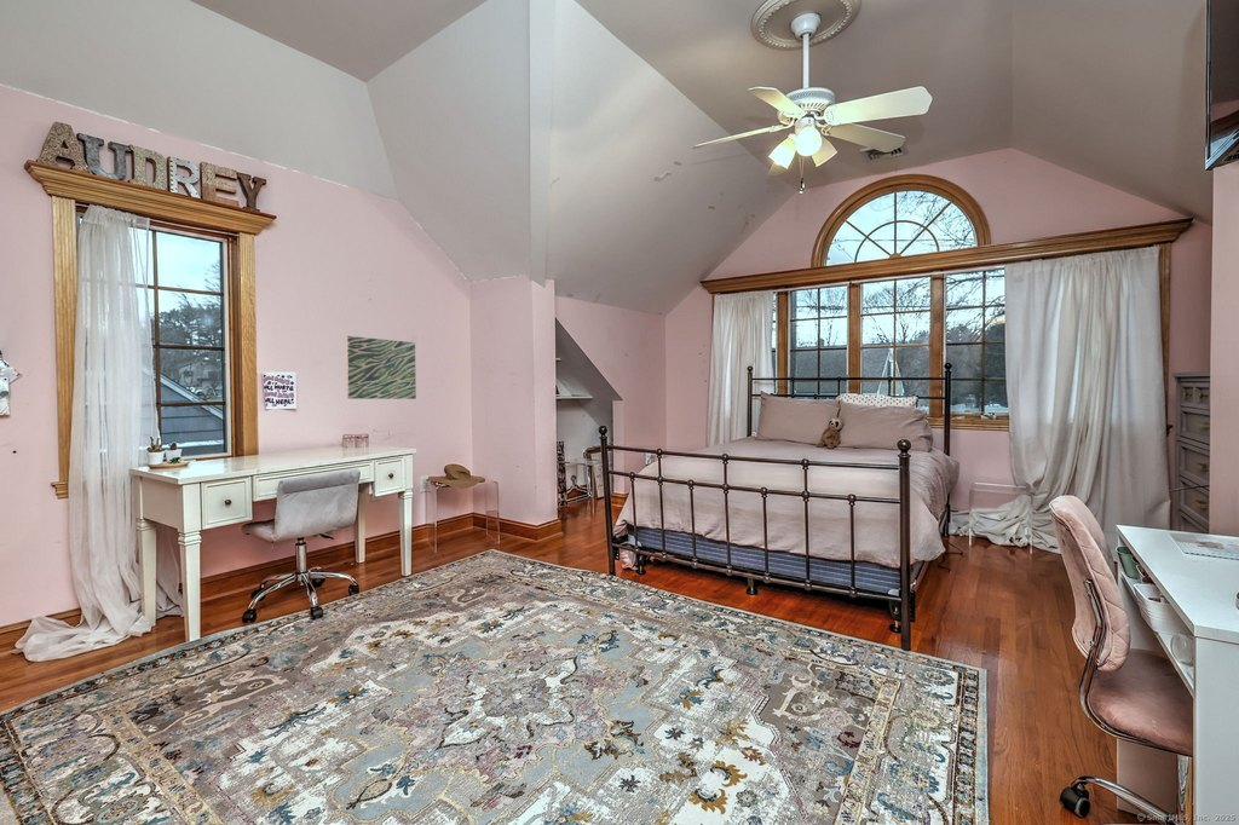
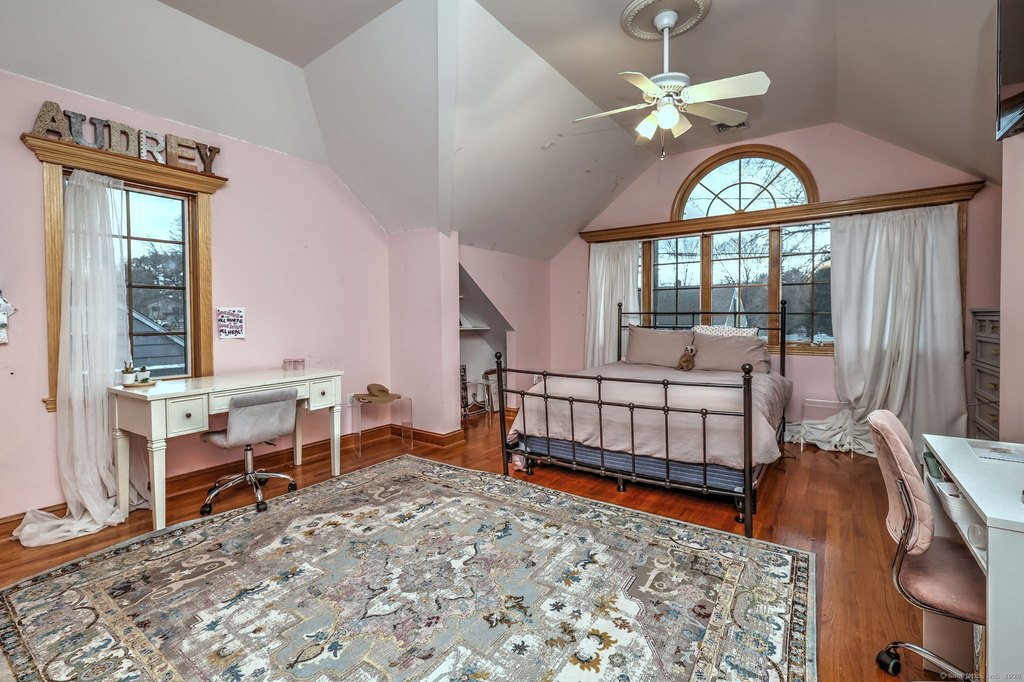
- wall art (382, 369)
